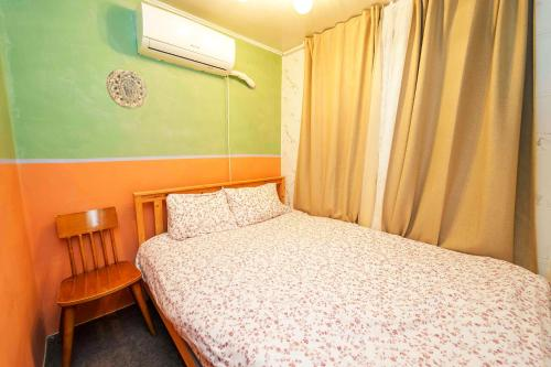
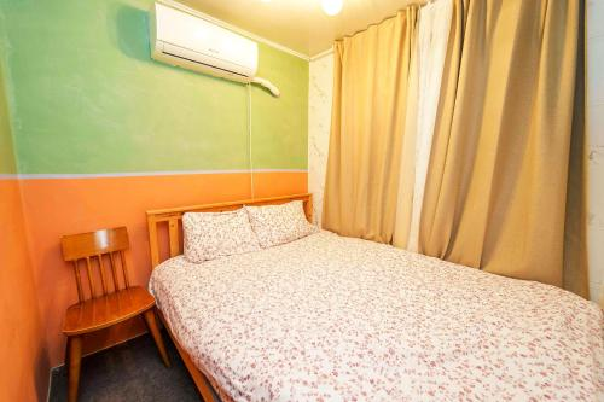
- decorative plate (128, 89)
